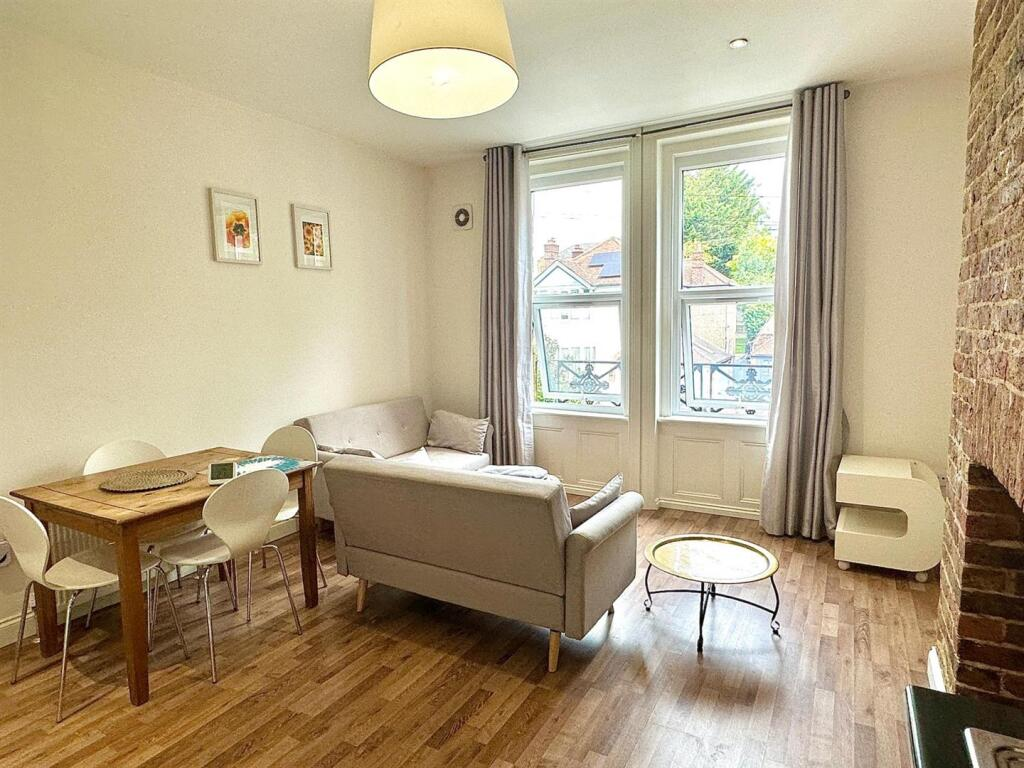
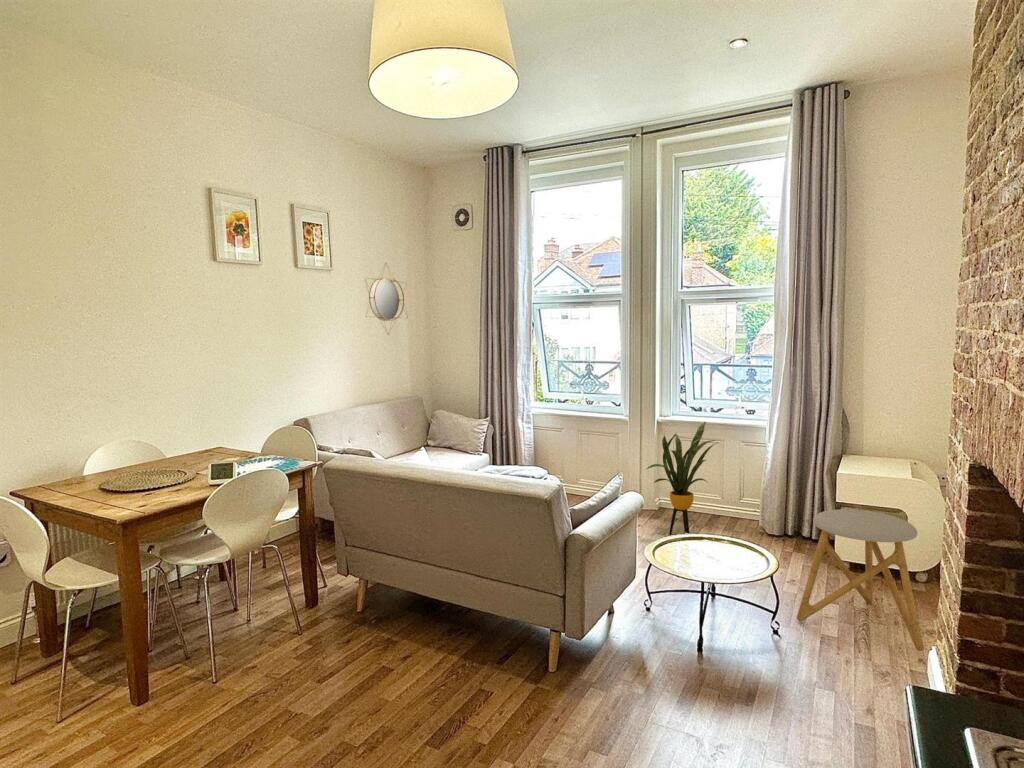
+ house plant (688, 480)
+ home mirror (387, 298)
+ stool (865, 569)
